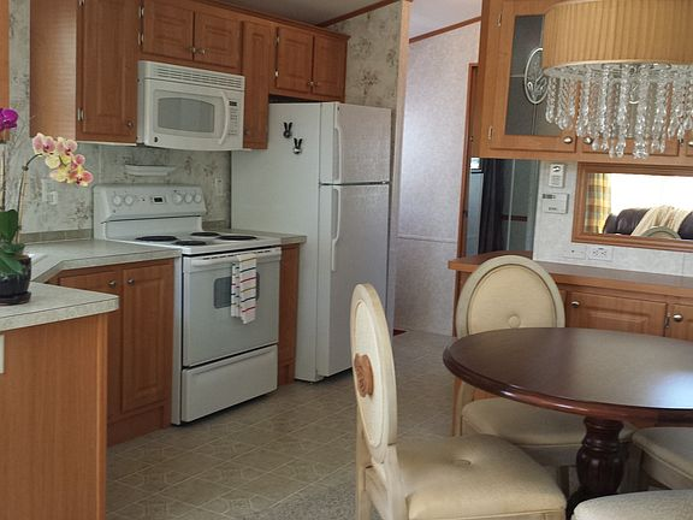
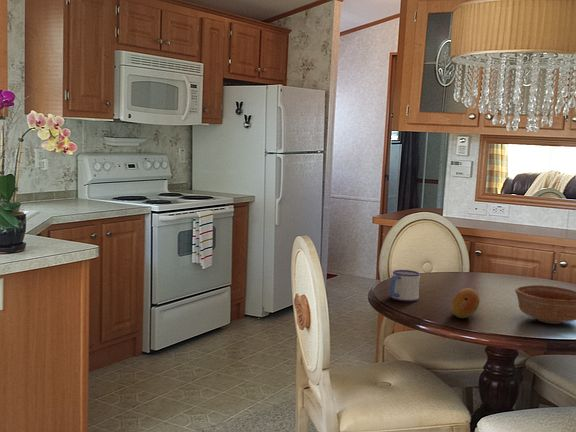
+ bowl (550, 306)
+ fruit (465, 301)
+ mug (402, 285)
